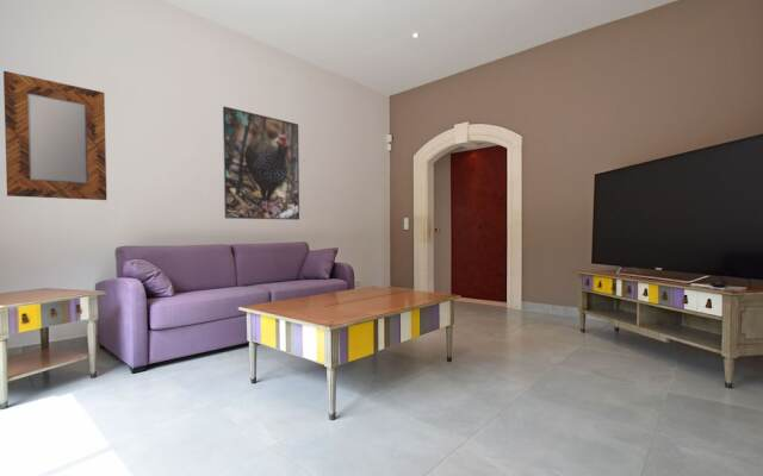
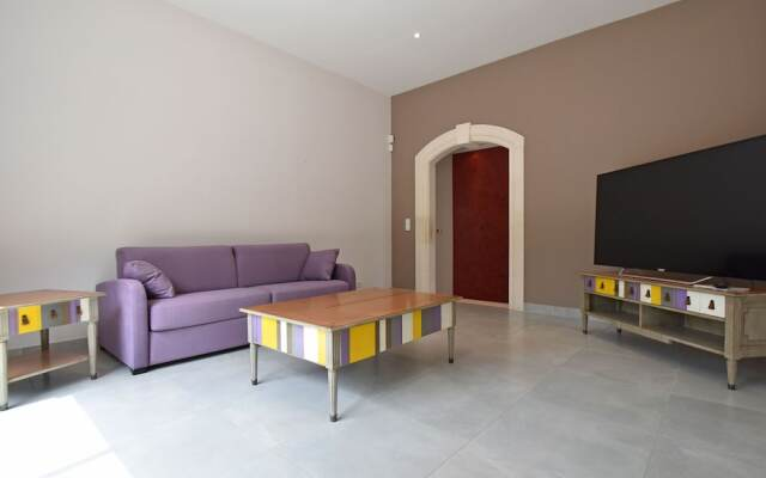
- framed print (263, 167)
- home mirror (58, 140)
